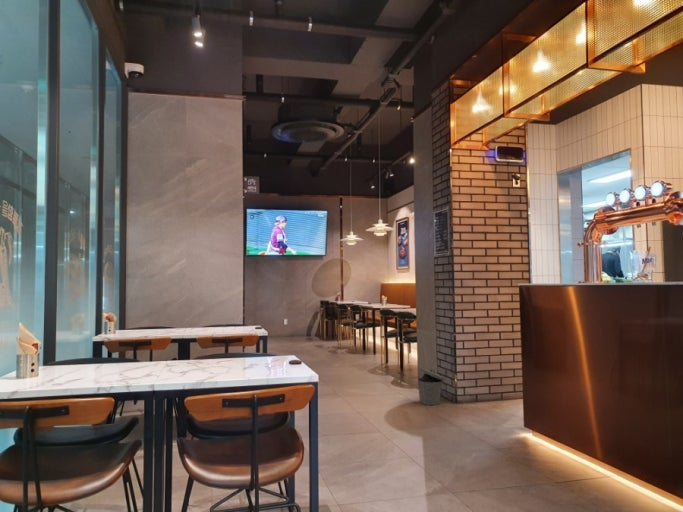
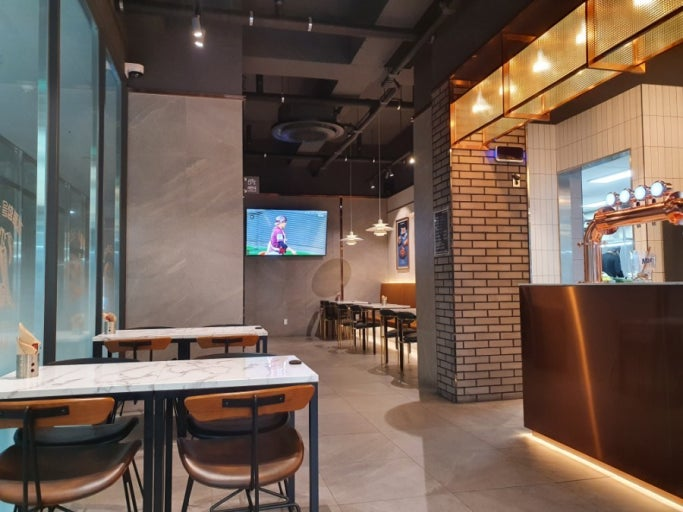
- trash can (431, 385)
